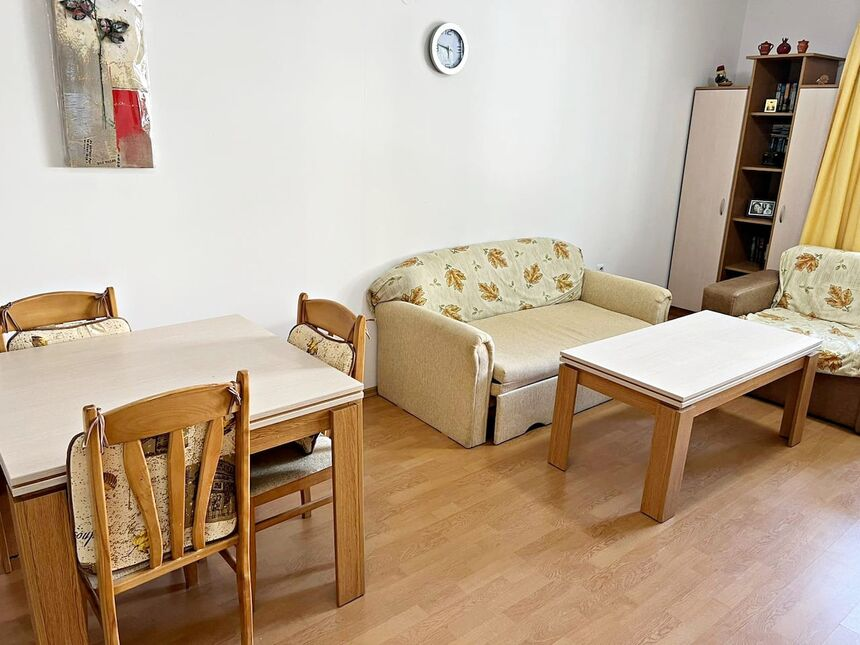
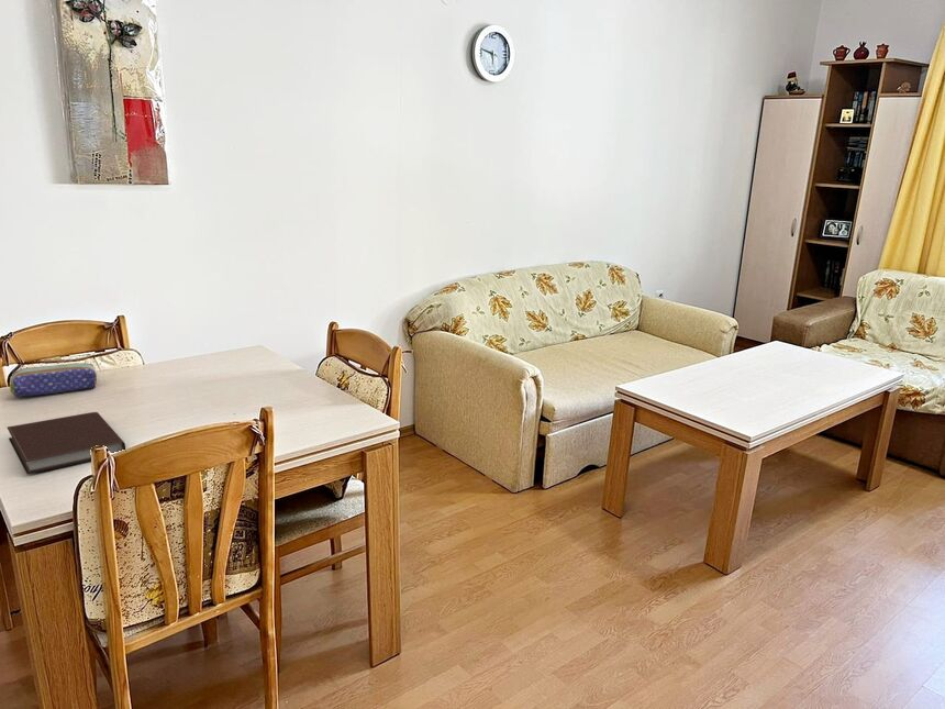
+ notebook (65, 440)
+ pencil case (54, 378)
